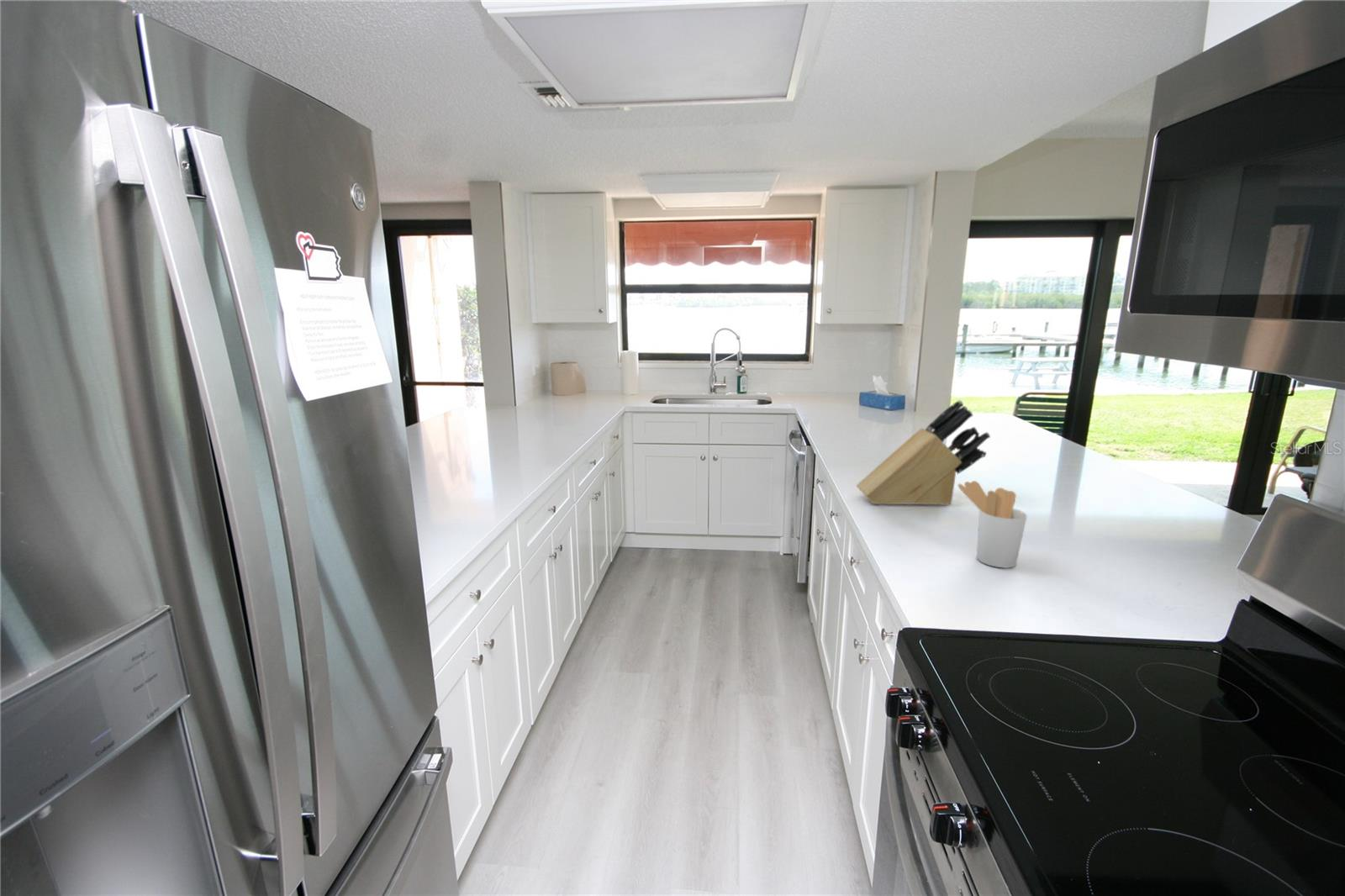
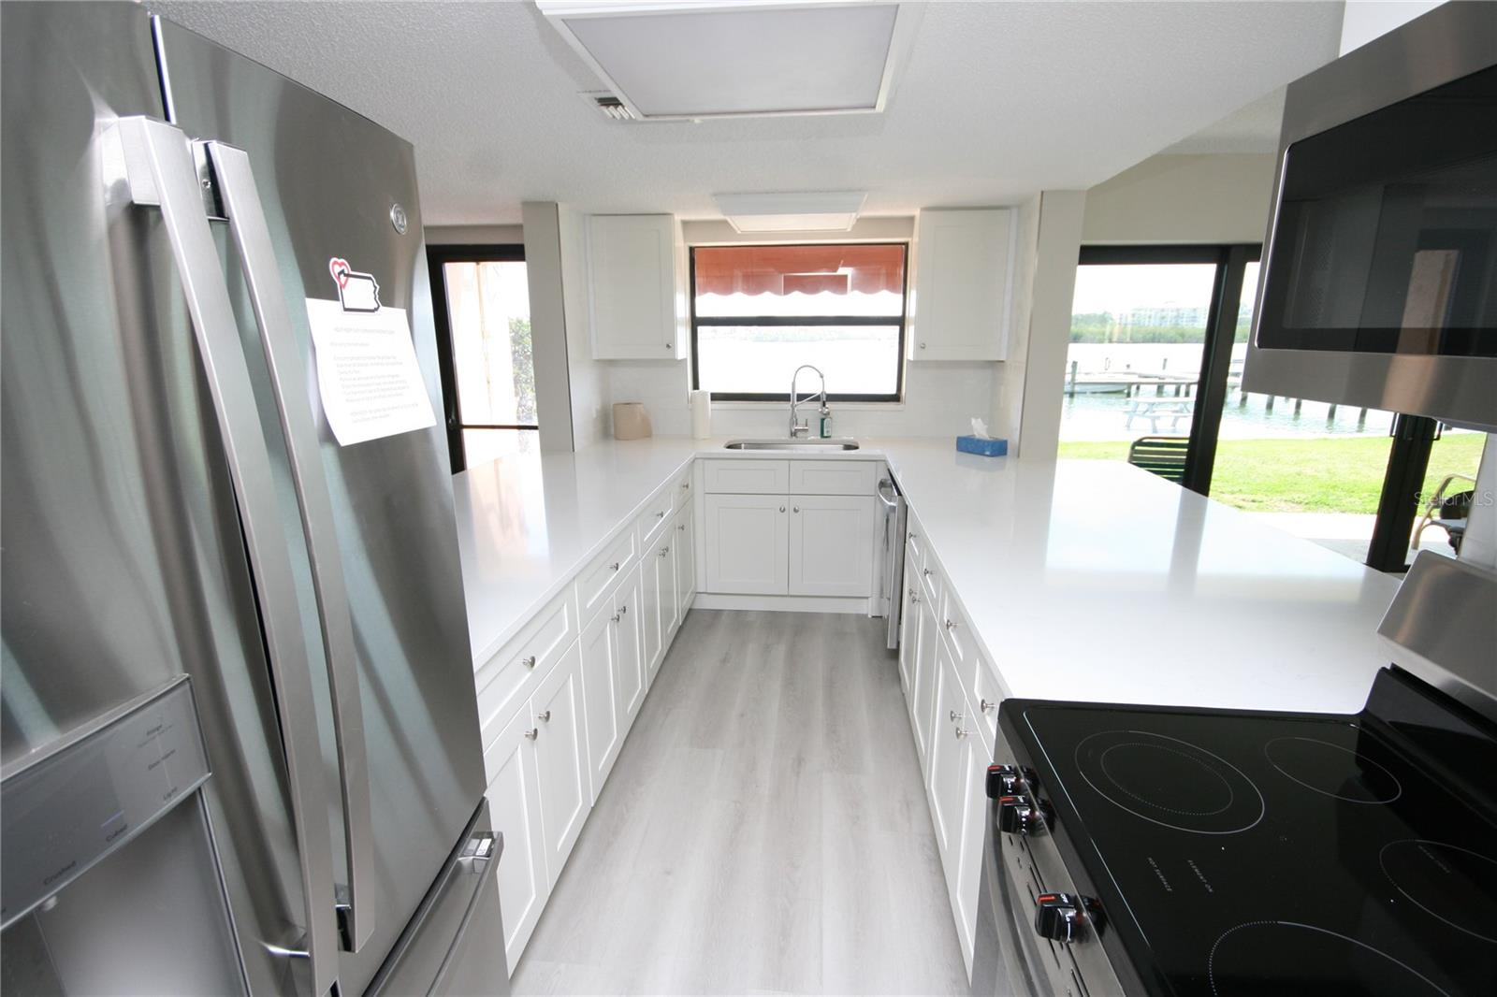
- utensil holder (989, 521)
- knife block (922, 451)
